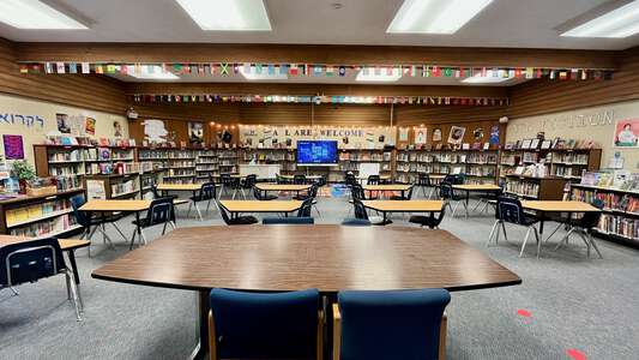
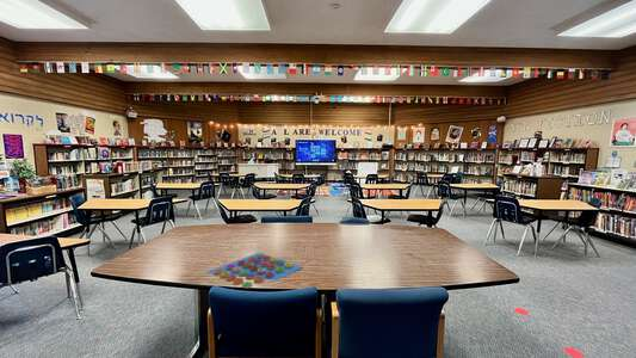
+ board game (254, 267)
